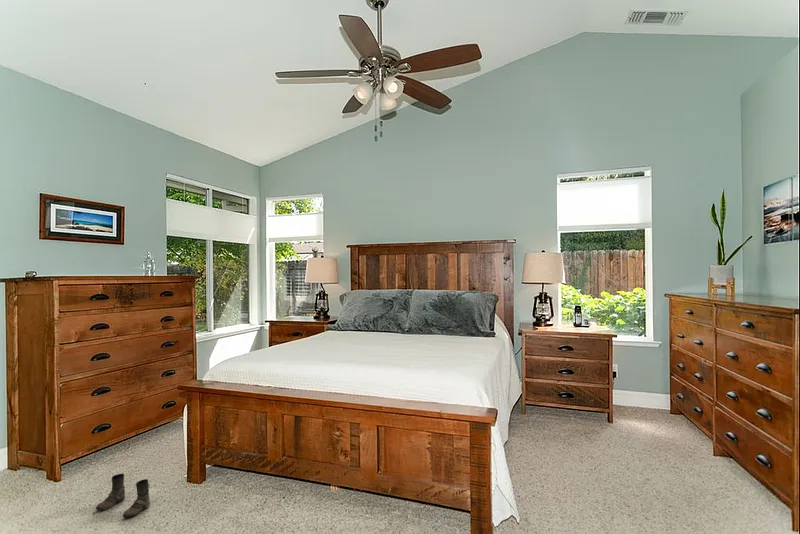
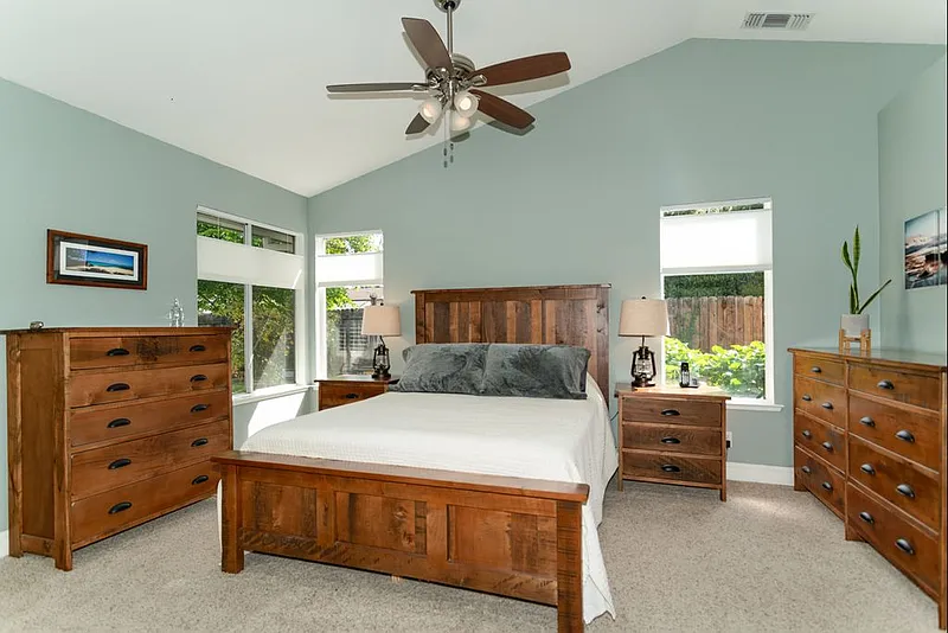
- boots (123, 495)
